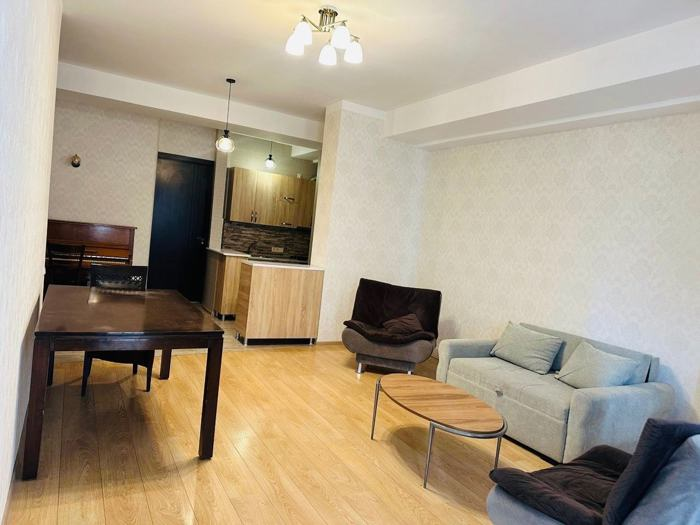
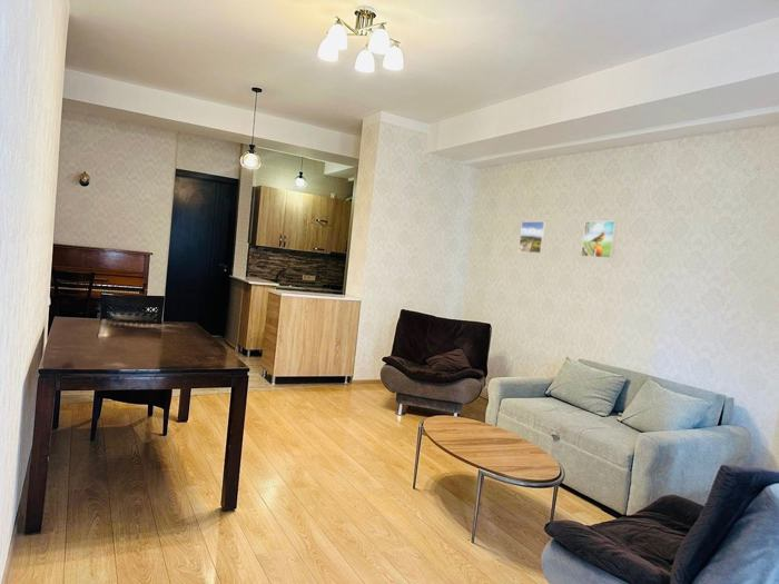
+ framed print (598, 239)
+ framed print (532, 237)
